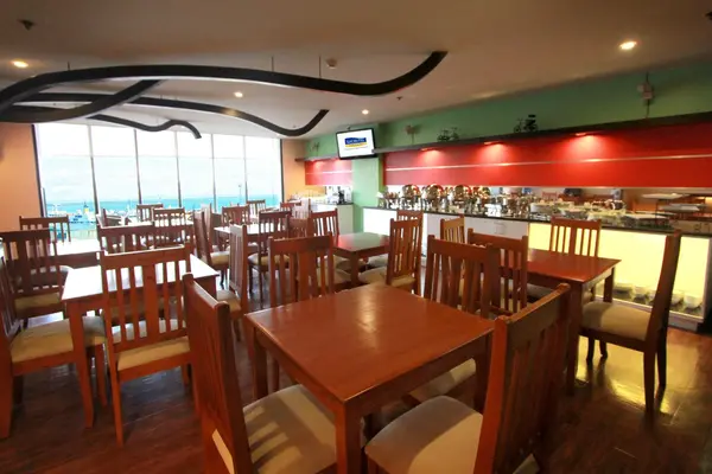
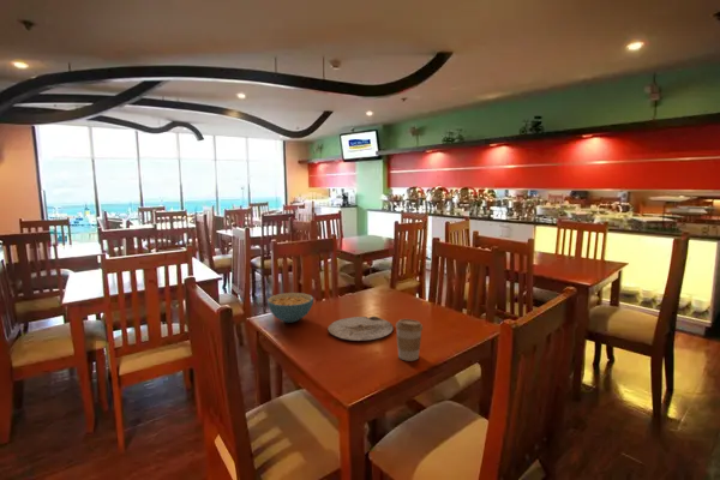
+ plate (360, 325)
+ cereal bowl (290, 308)
+ coffee cup (408, 338)
